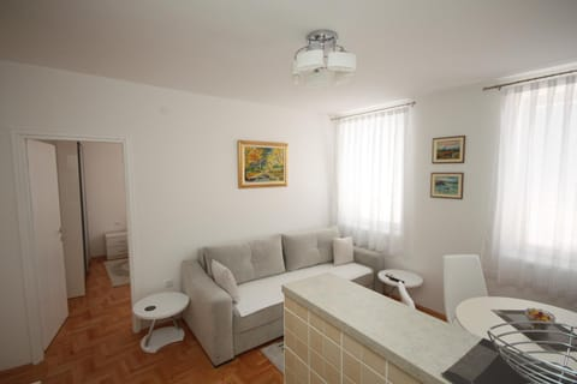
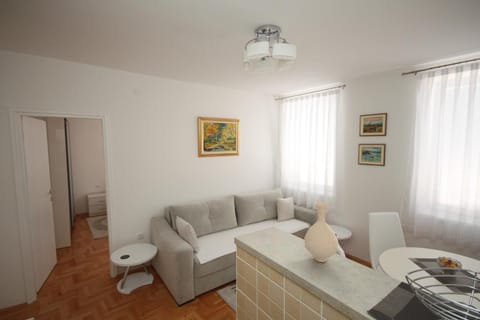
+ vase (321, 231)
